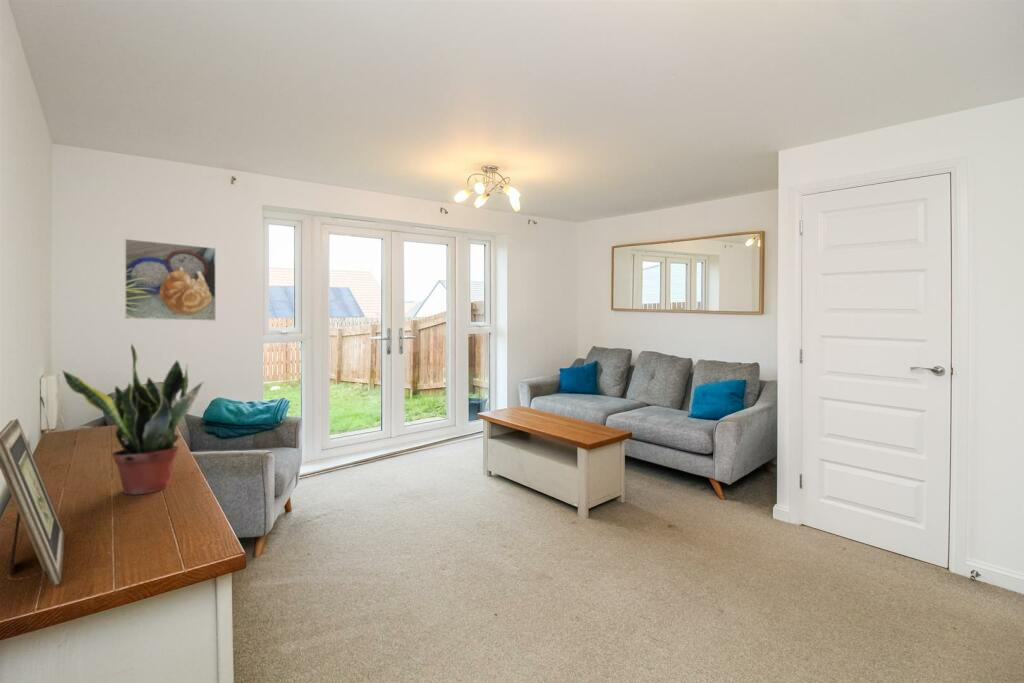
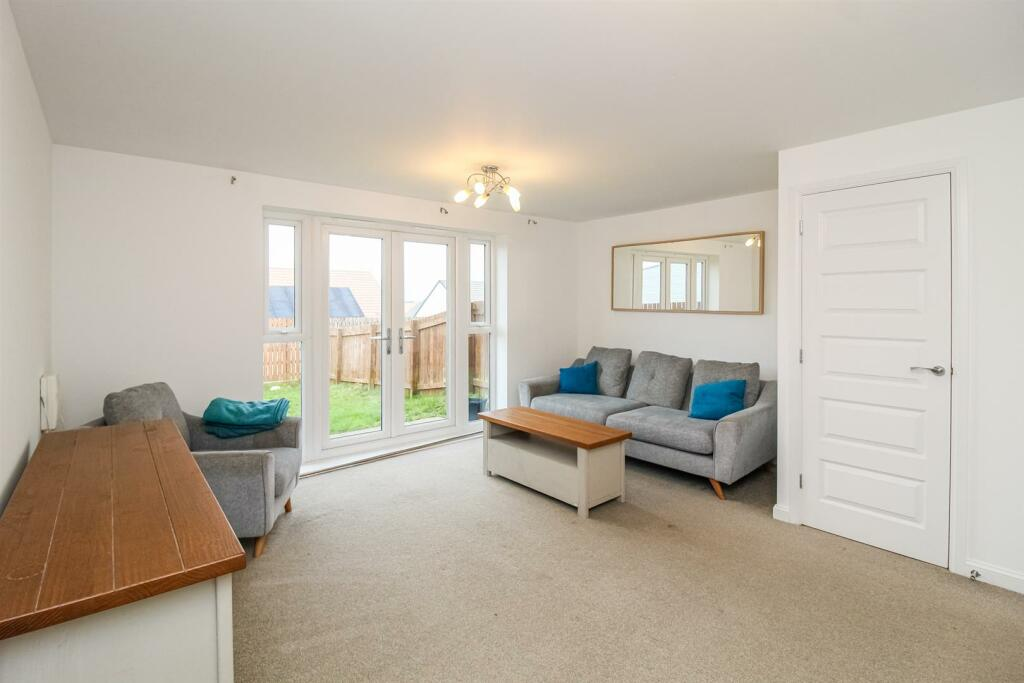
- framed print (172, 281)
- potted plant (137, 417)
- picture frame (32, 495)
